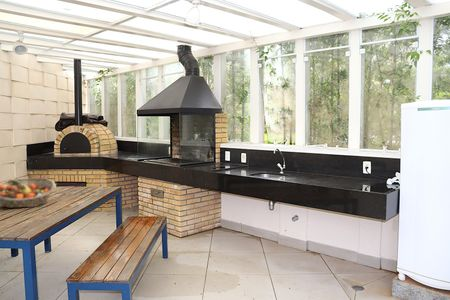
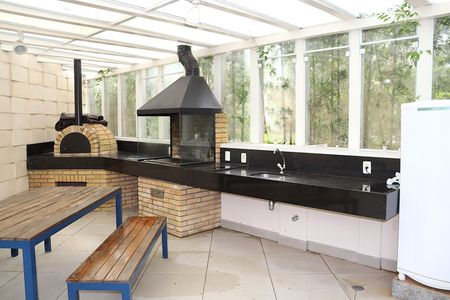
- fruit basket (25, 192)
